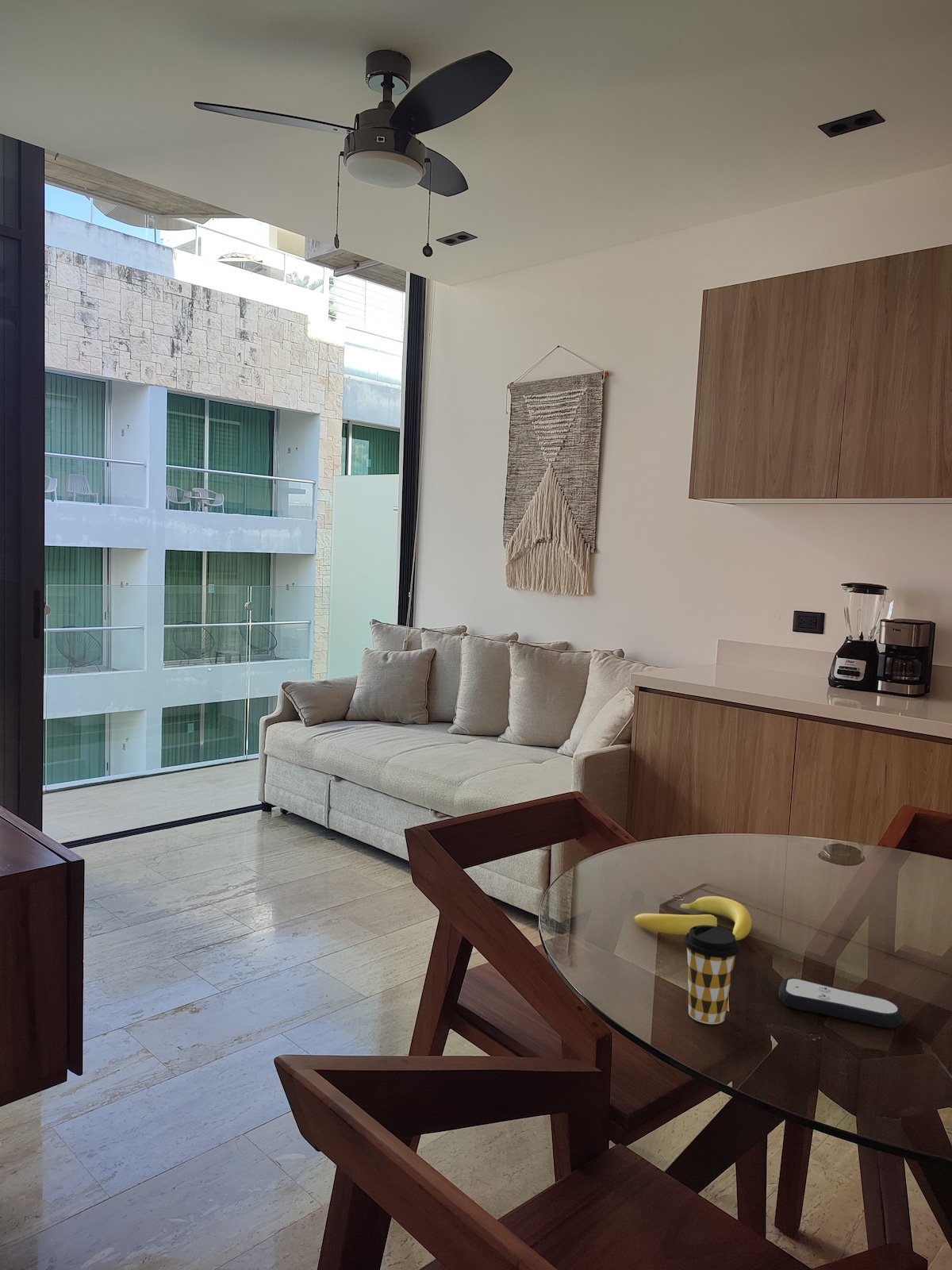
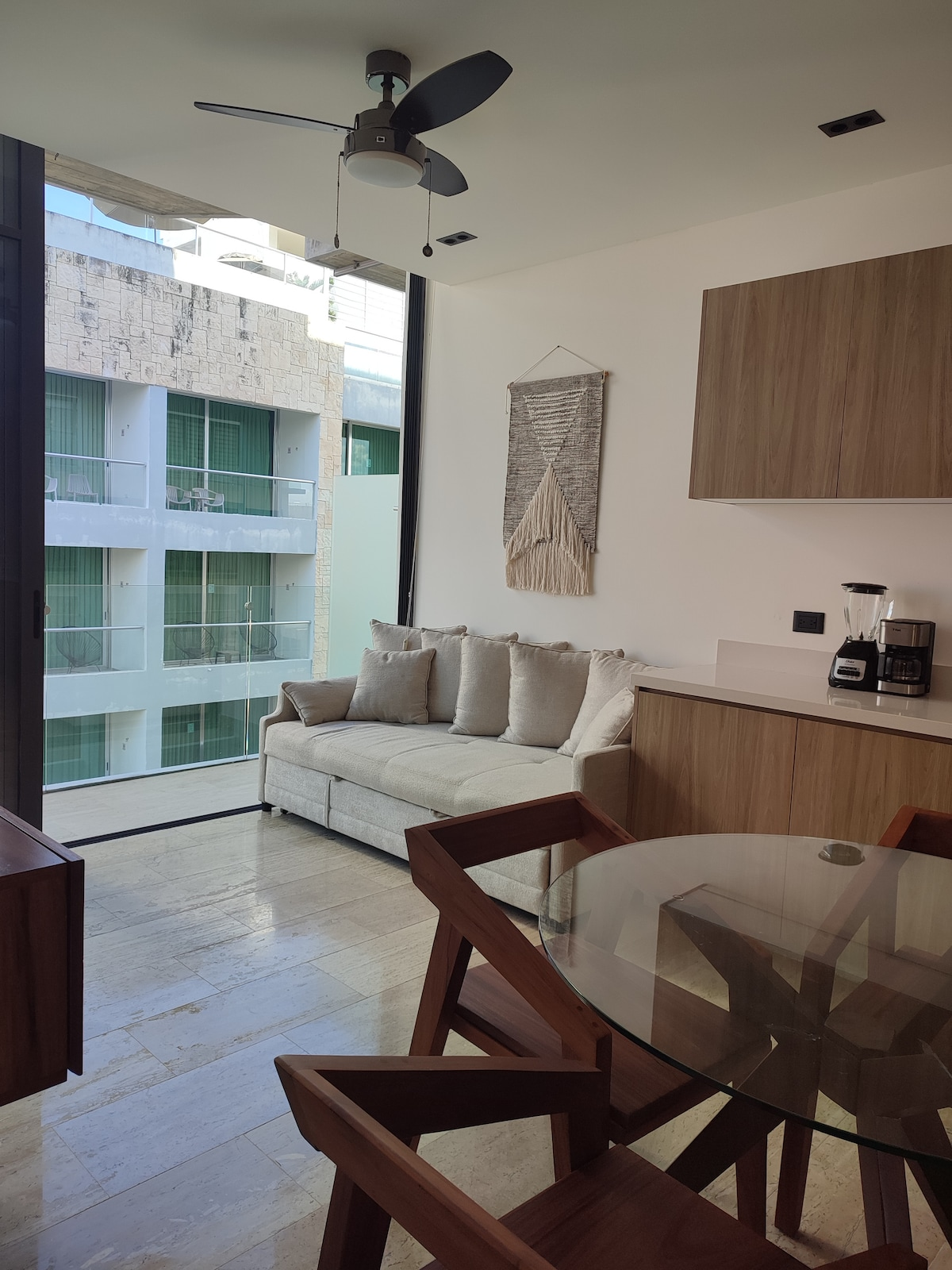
- banana (695, 915)
- coffee cup (709, 975)
- remote control (839, 1002)
